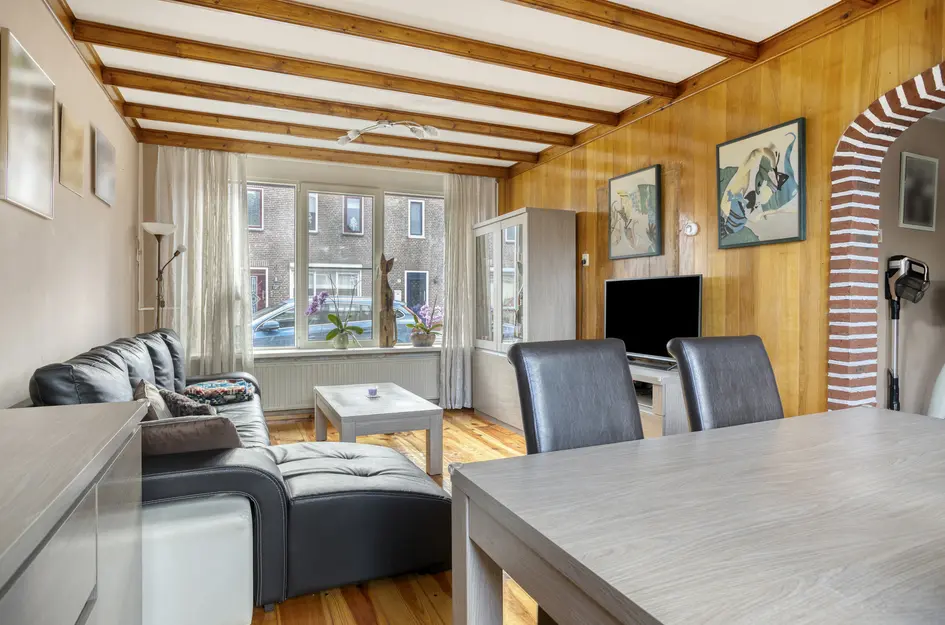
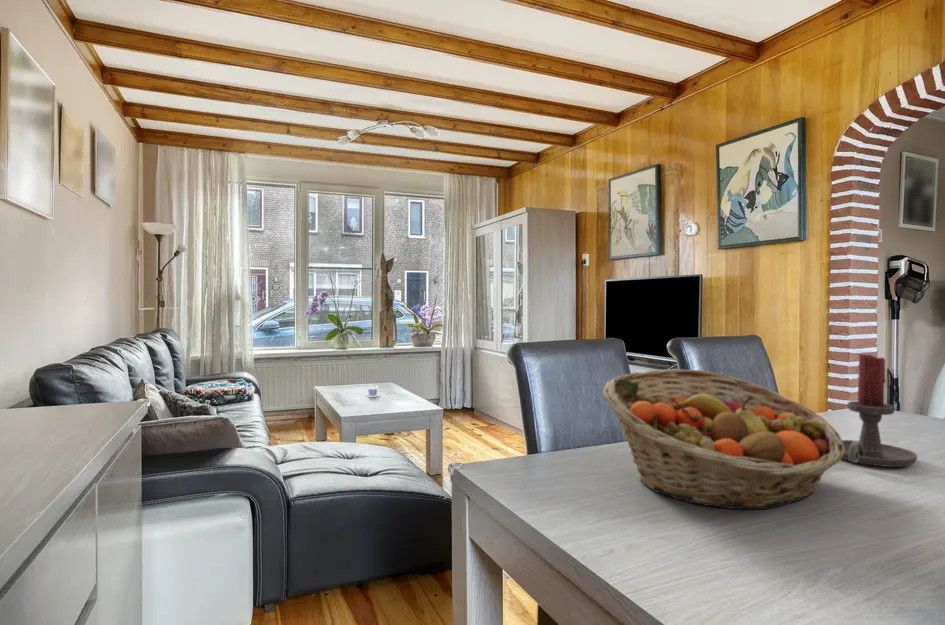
+ fruit basket (718, 430)
+ candle holder (867, 407)
